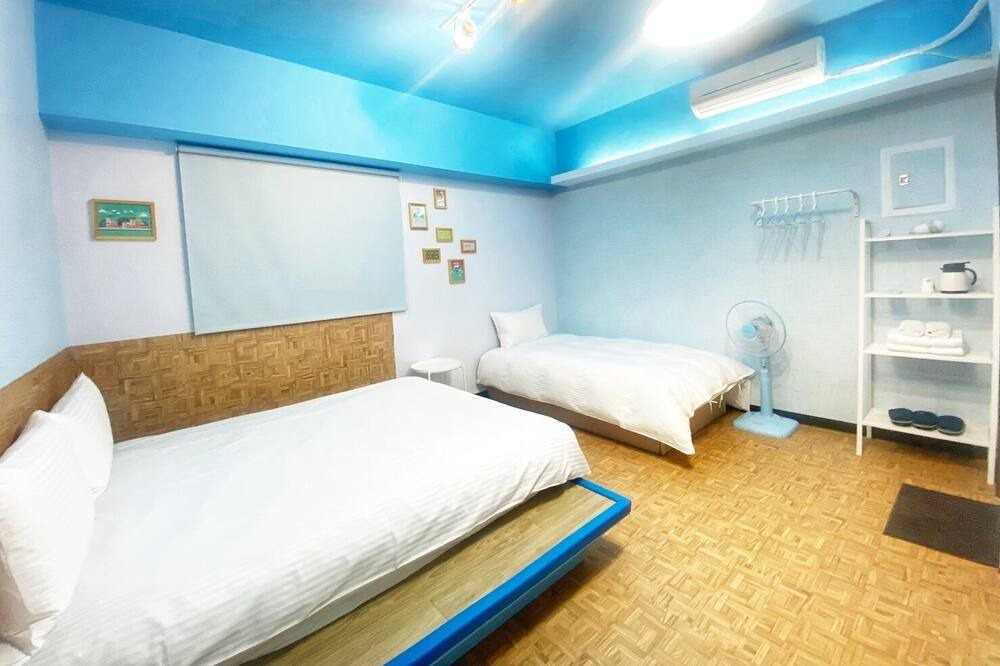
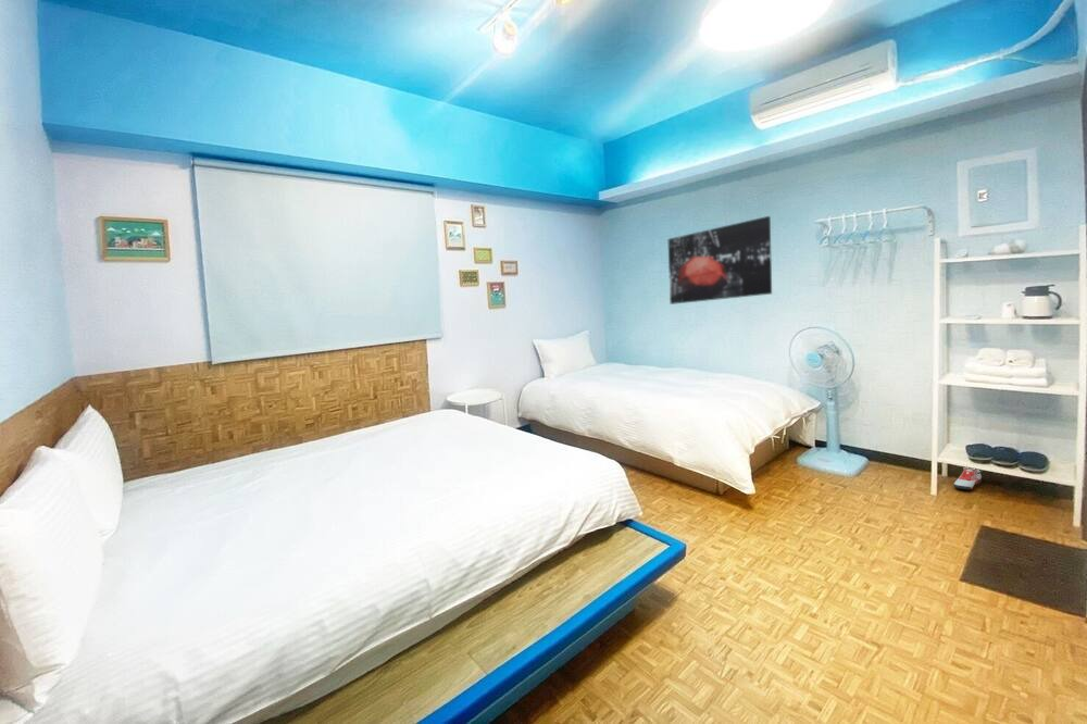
+ sneaker (966, 474)
+ wall art (715, 264)
